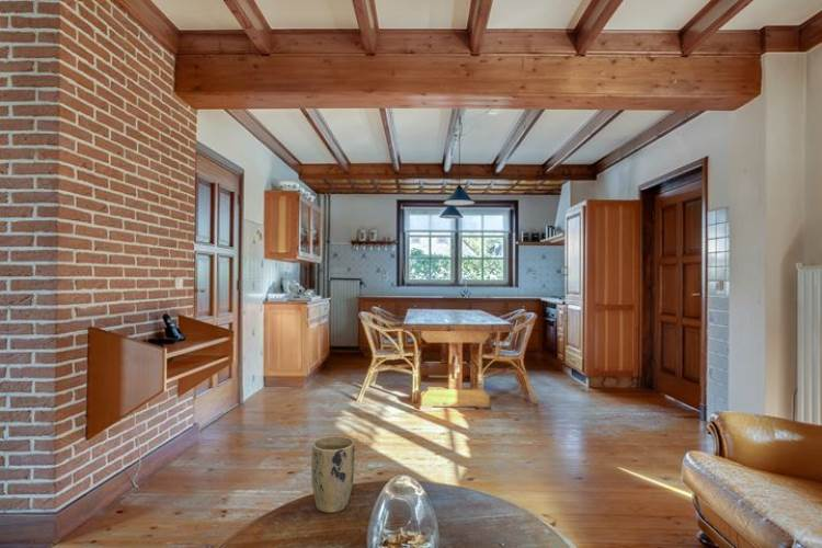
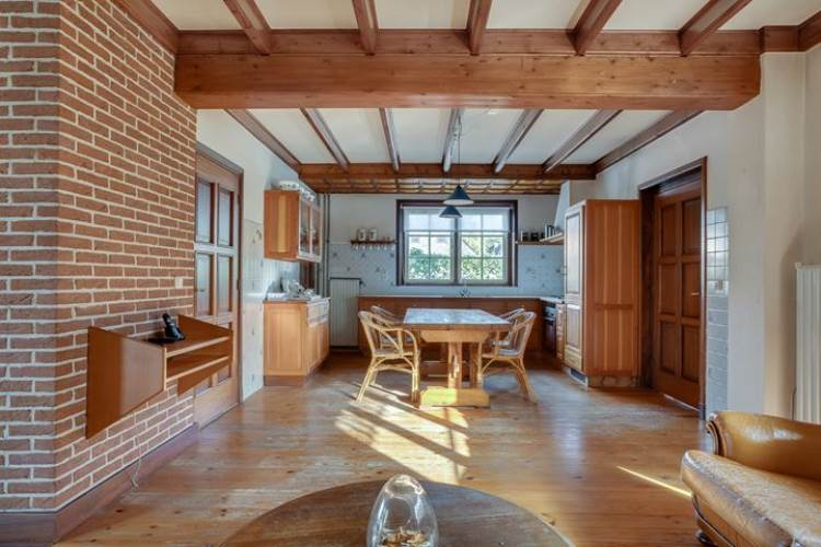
- plant pot (332, 473)
